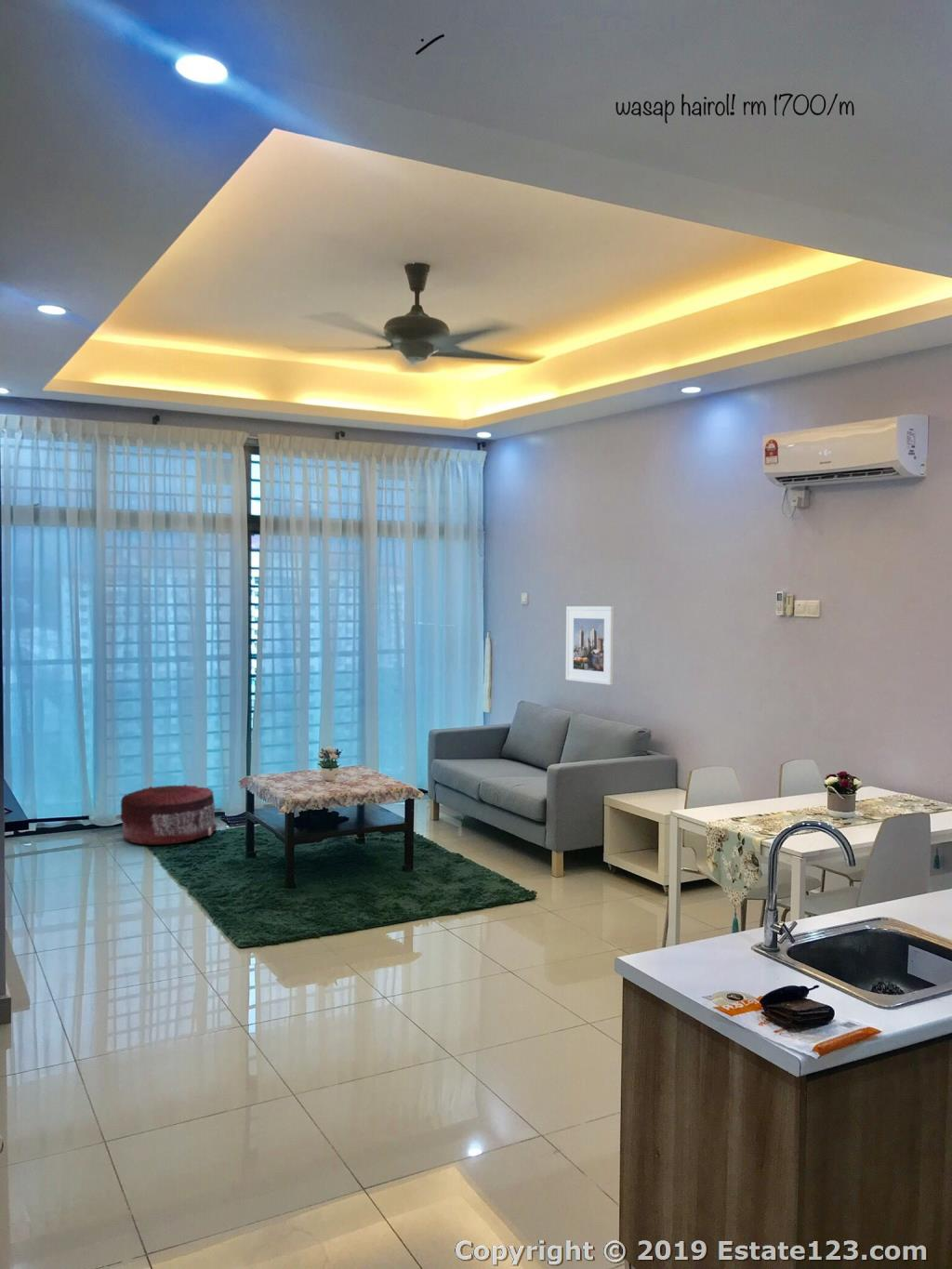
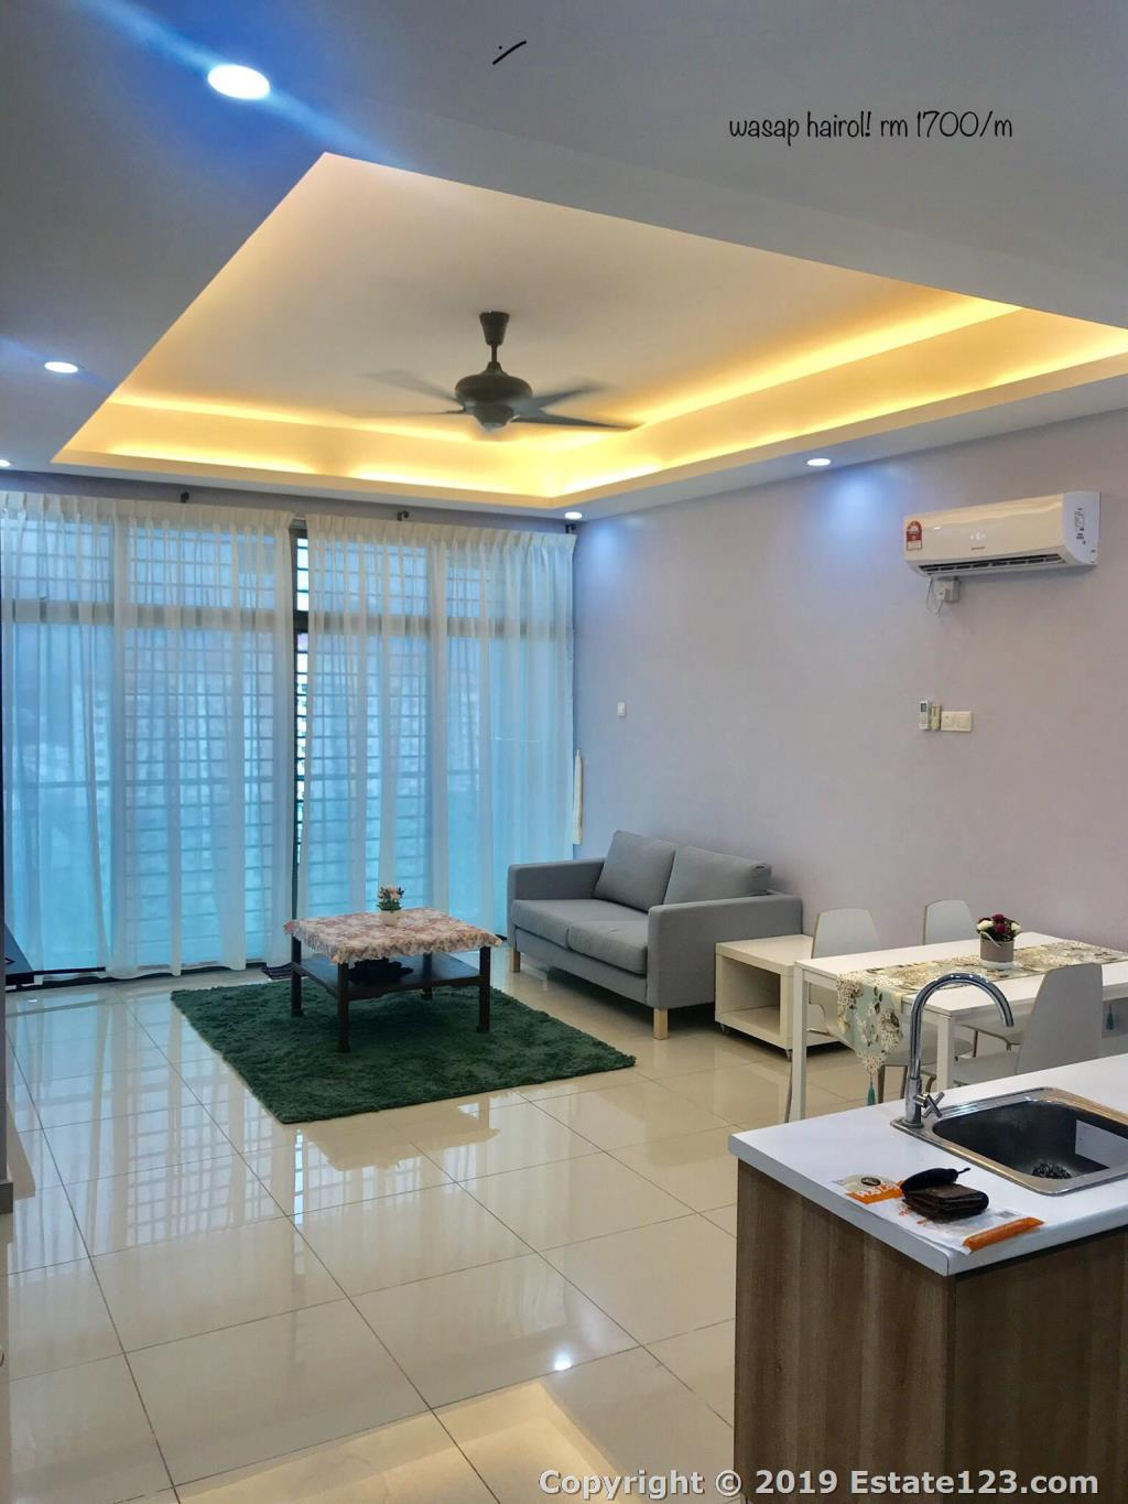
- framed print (588, 644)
- pouf (169, 812)
